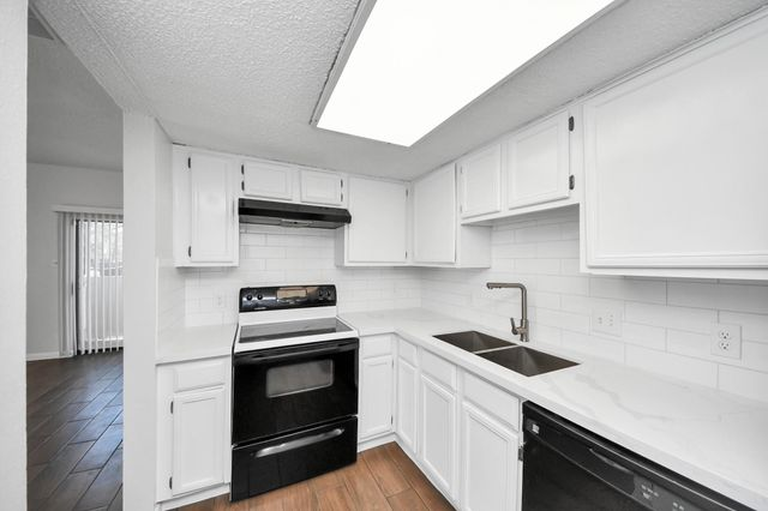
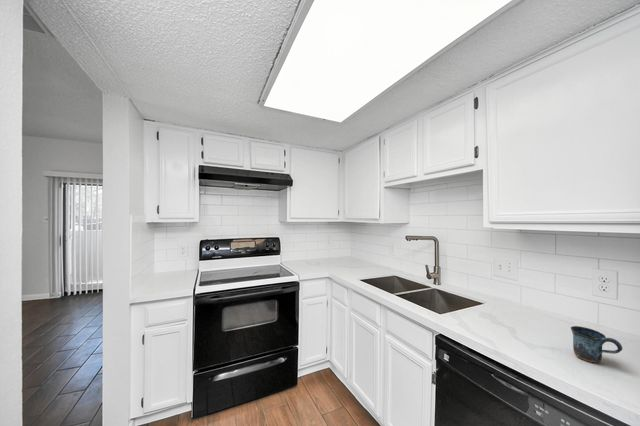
+ mug (592, 347)
